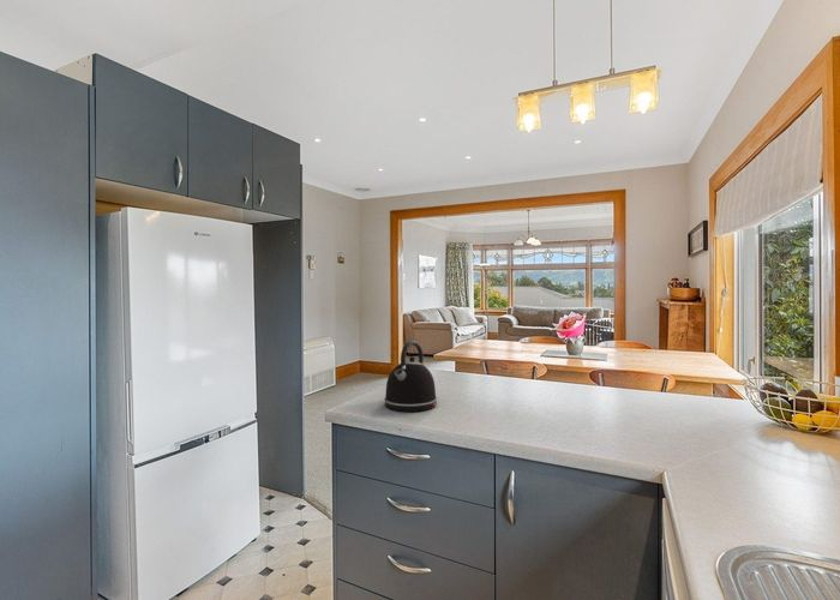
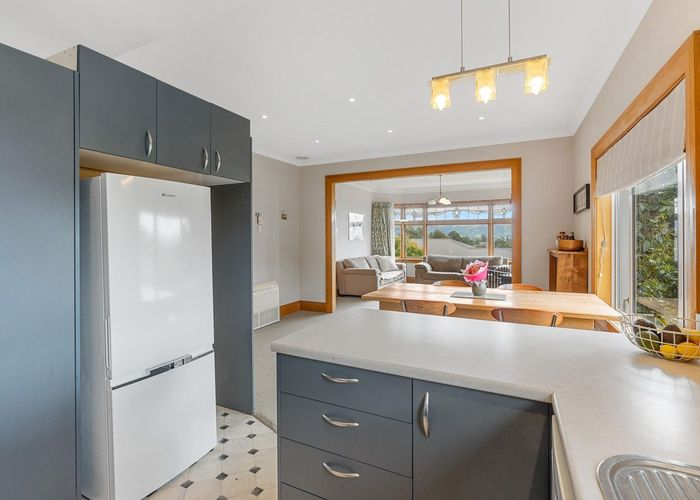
- kettle (410, 372)
